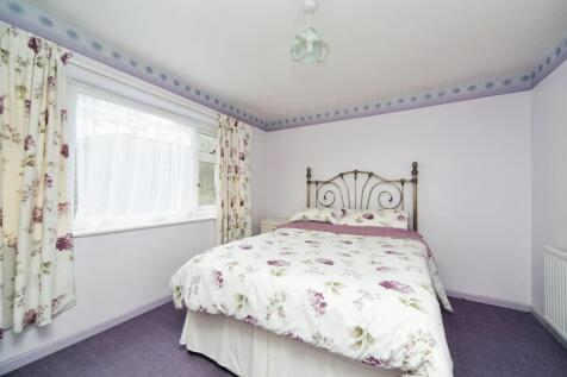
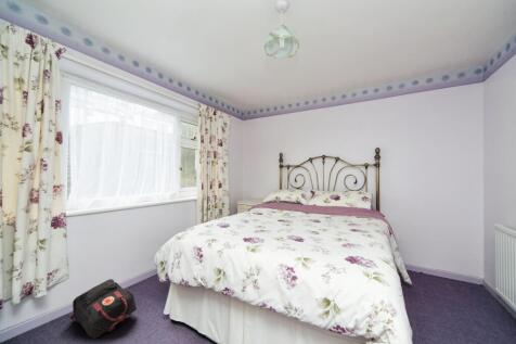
+ backpack (107, 303)
